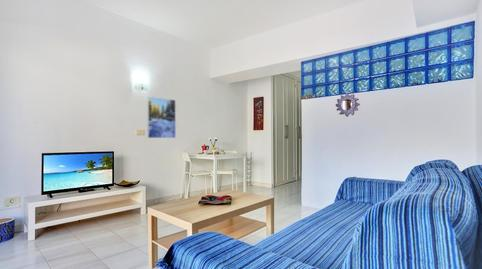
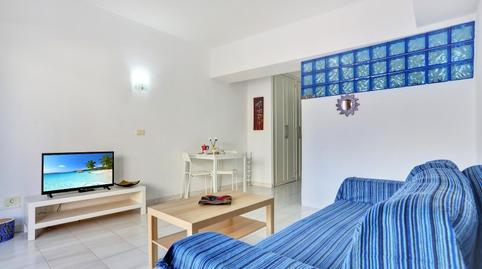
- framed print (162, 118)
